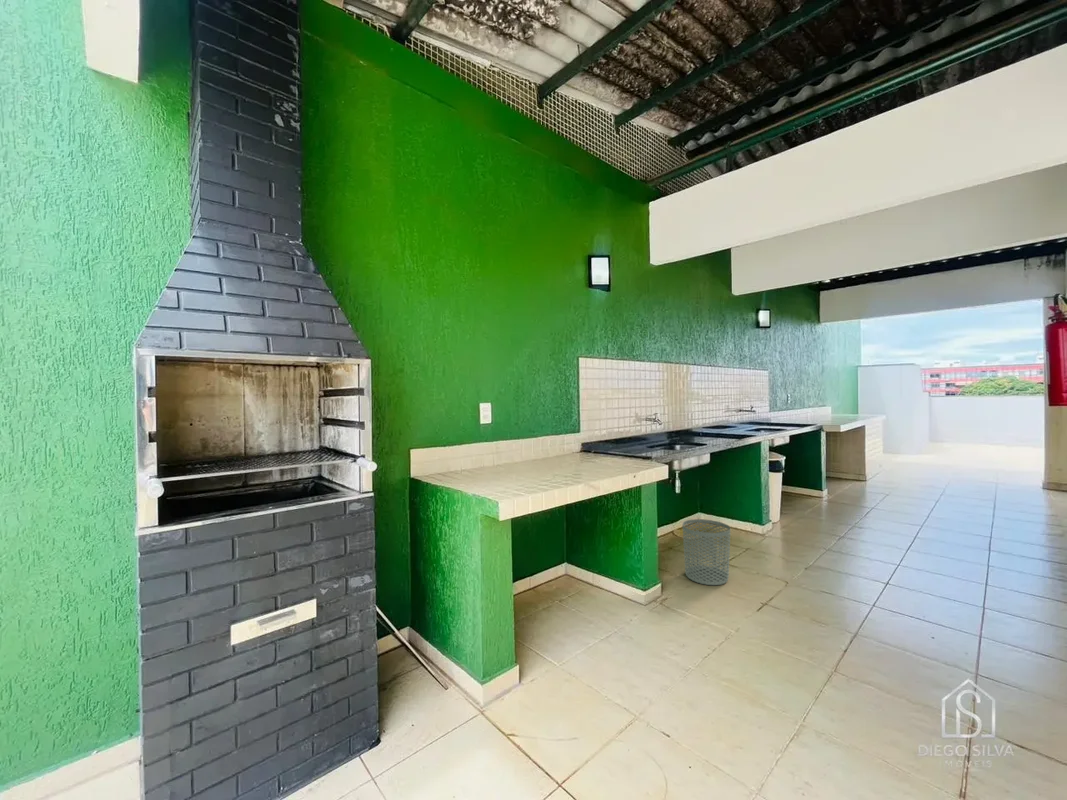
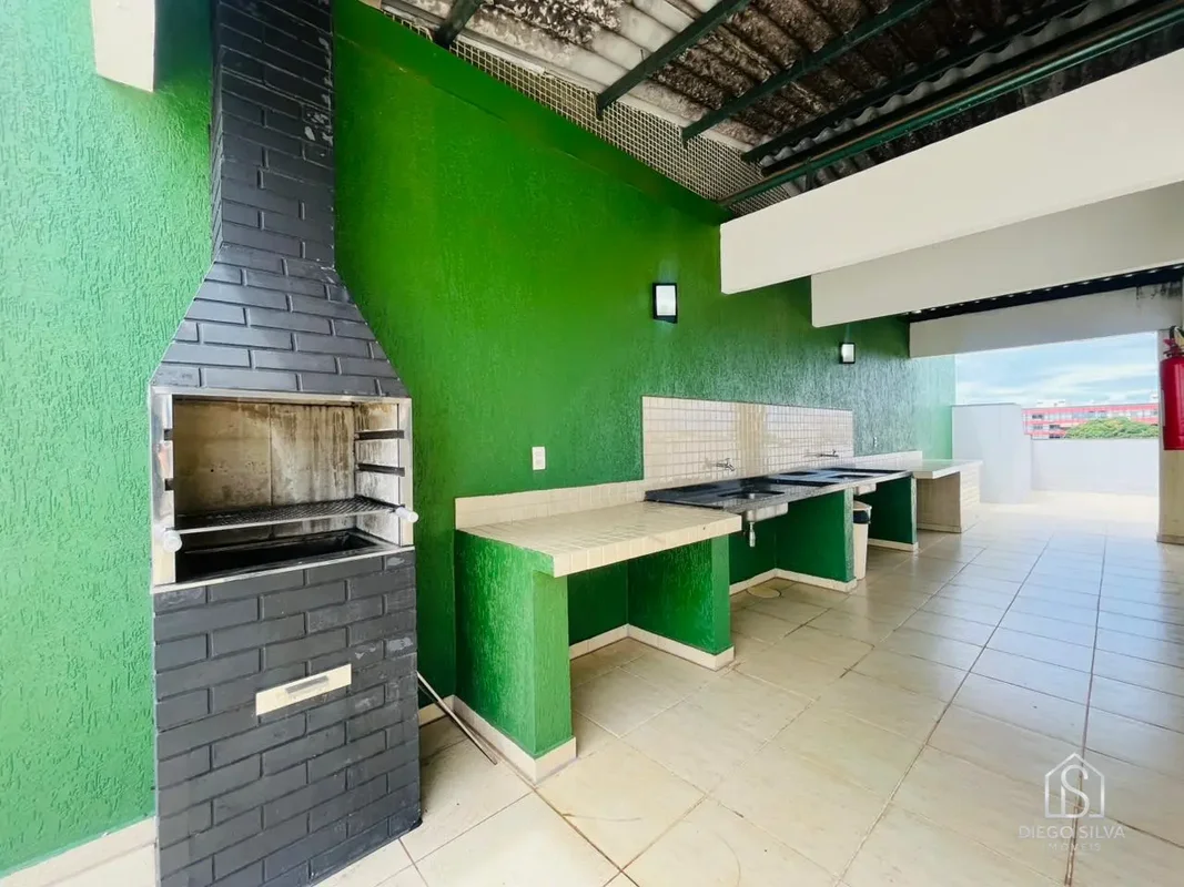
- waste bin (706, 551)
